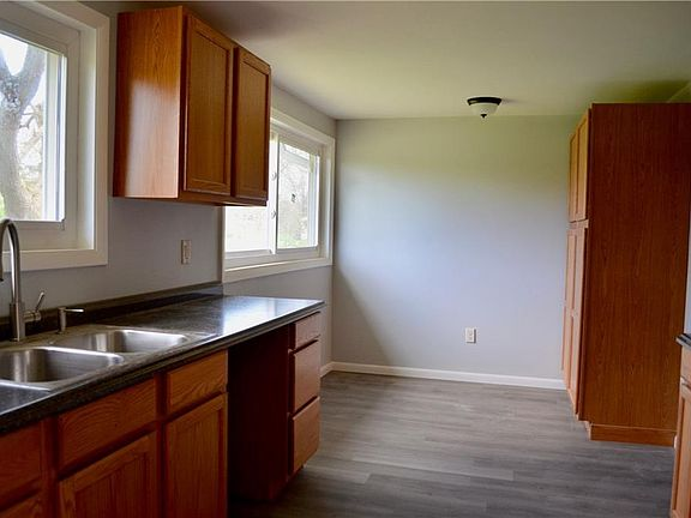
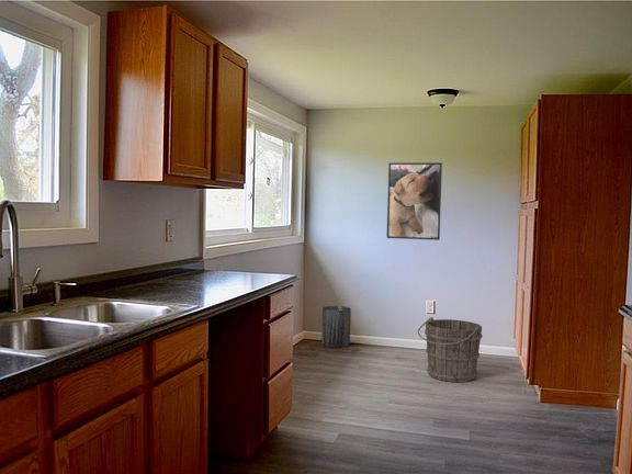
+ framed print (414, 201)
+ bucket (451, 348)
+ trash can (336, 326)
